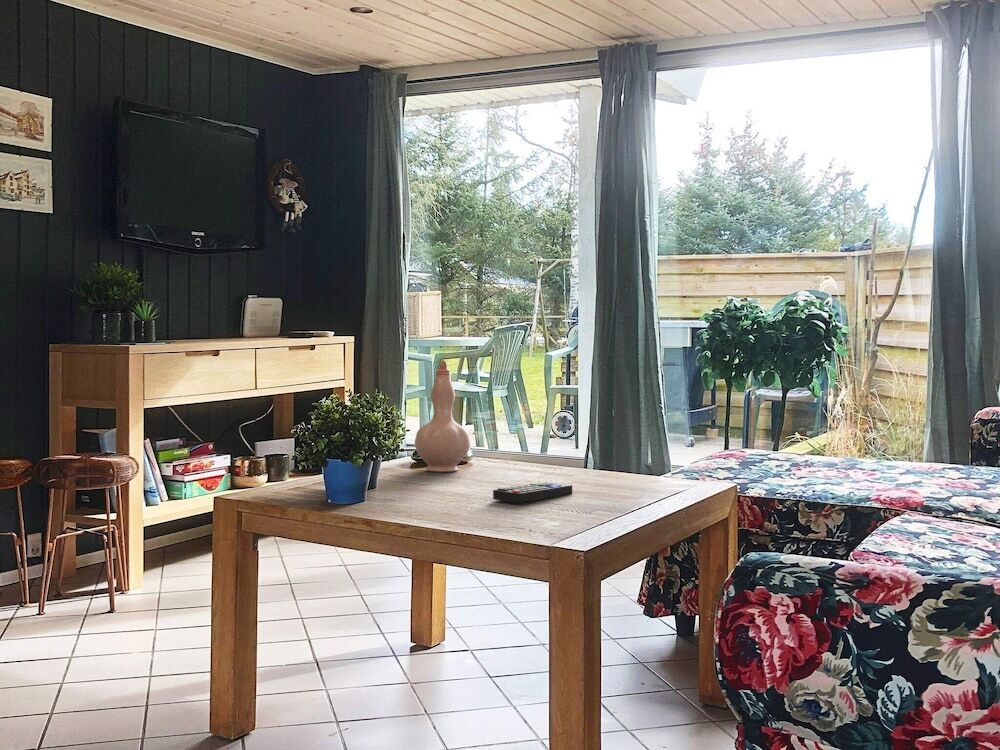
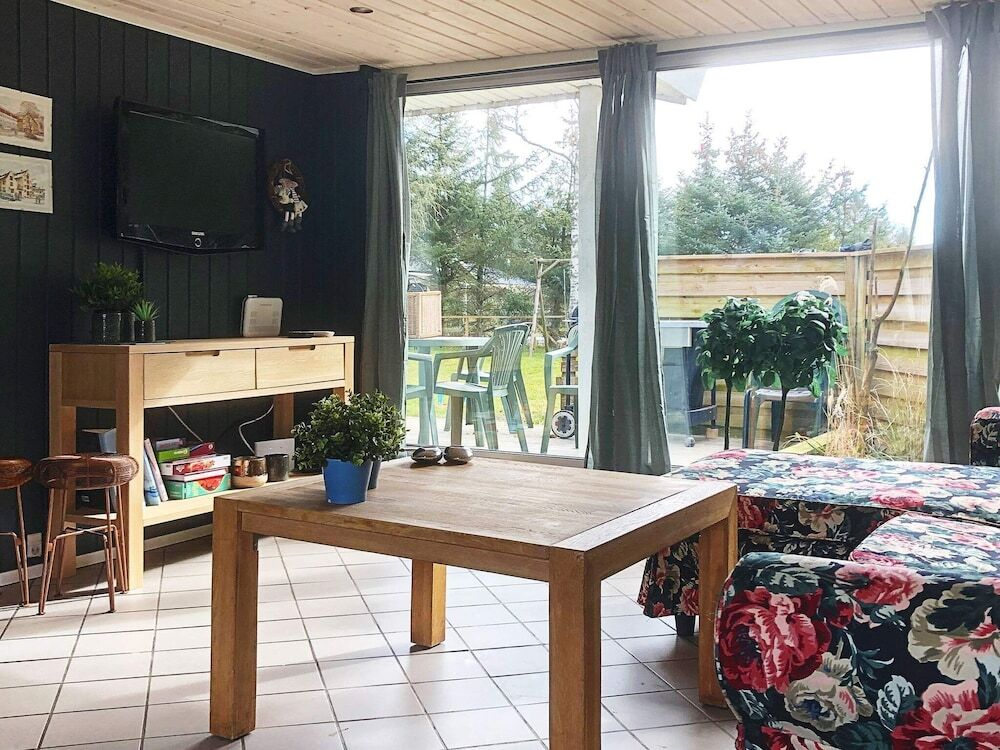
- vase (442, 414)
- remote control (533, 491)
